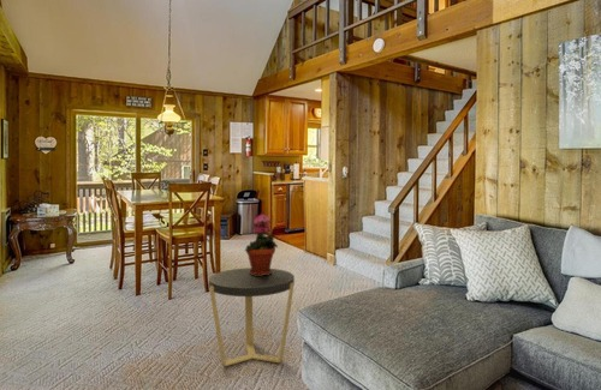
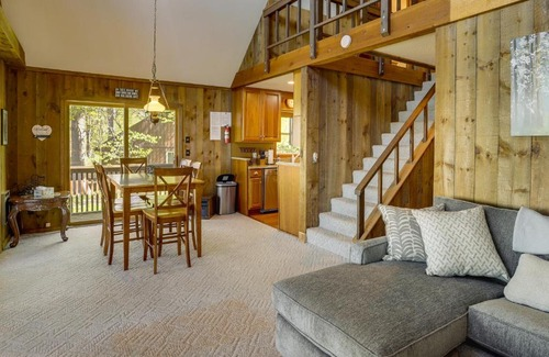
- side table (251, 316)
- potted plant (261, 242)
